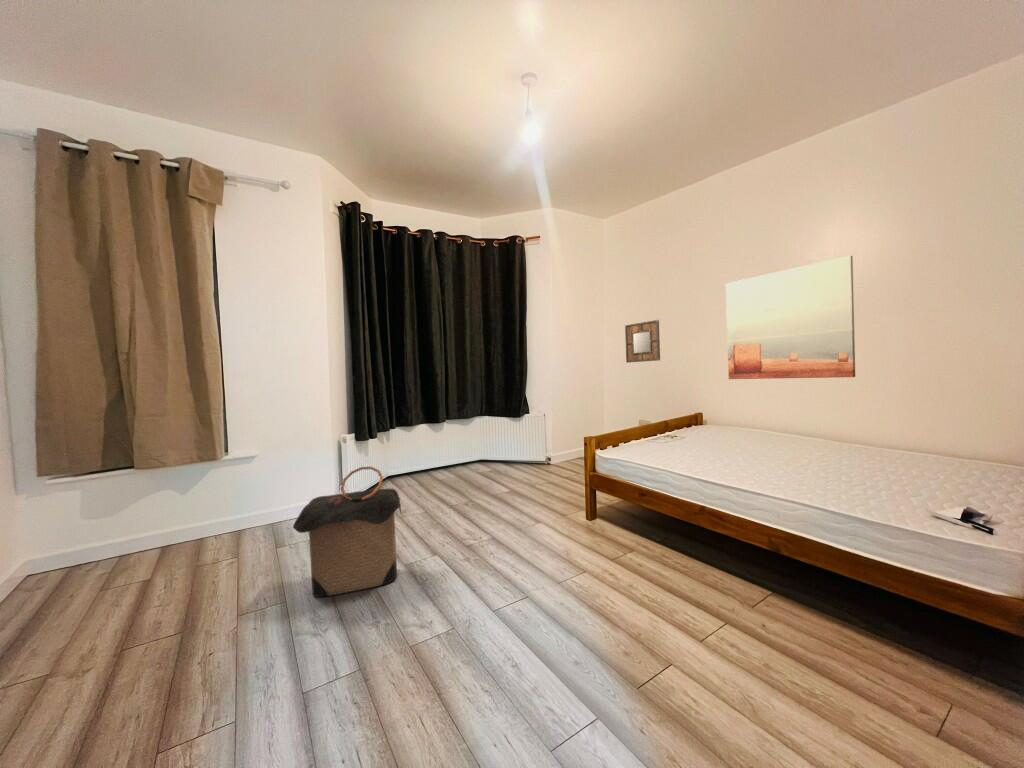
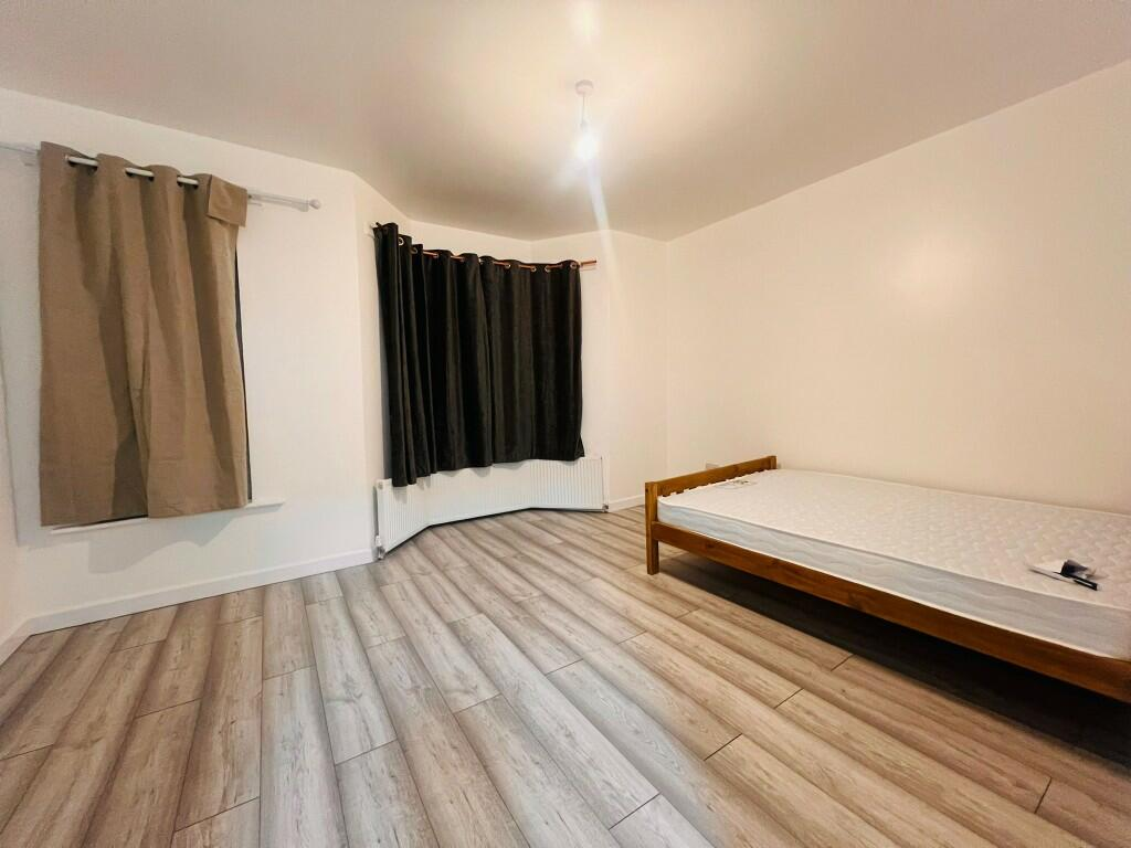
- laundry hamper (351, 527)
- wall art (783, 325)
- home mirror (641, 342)
